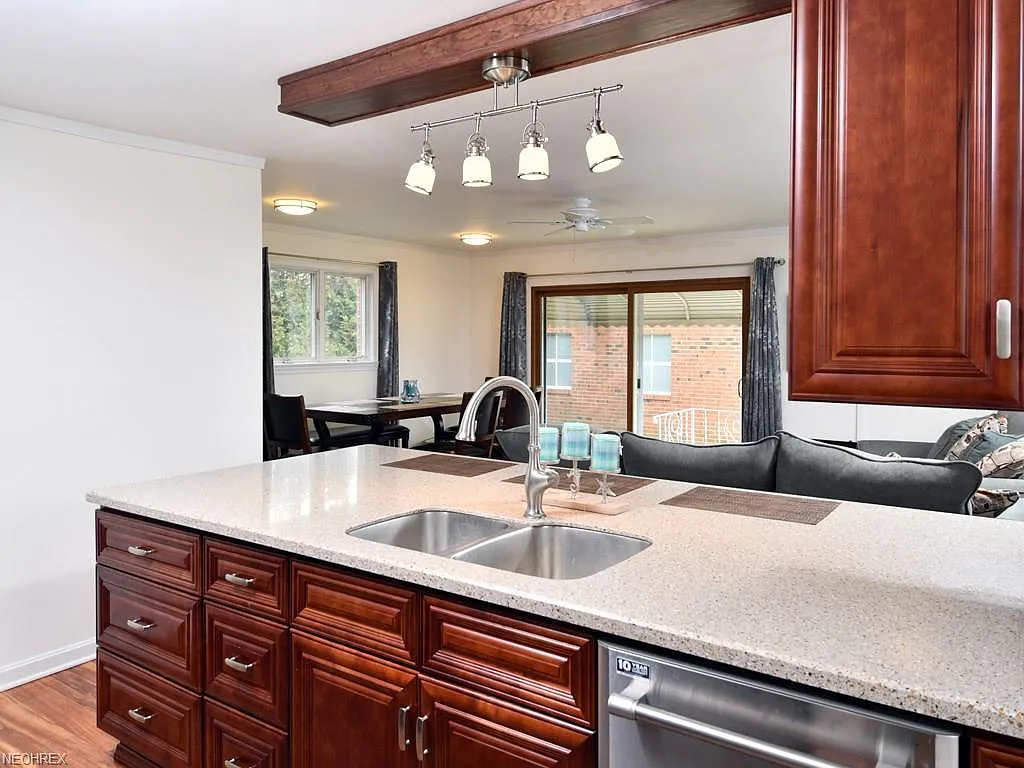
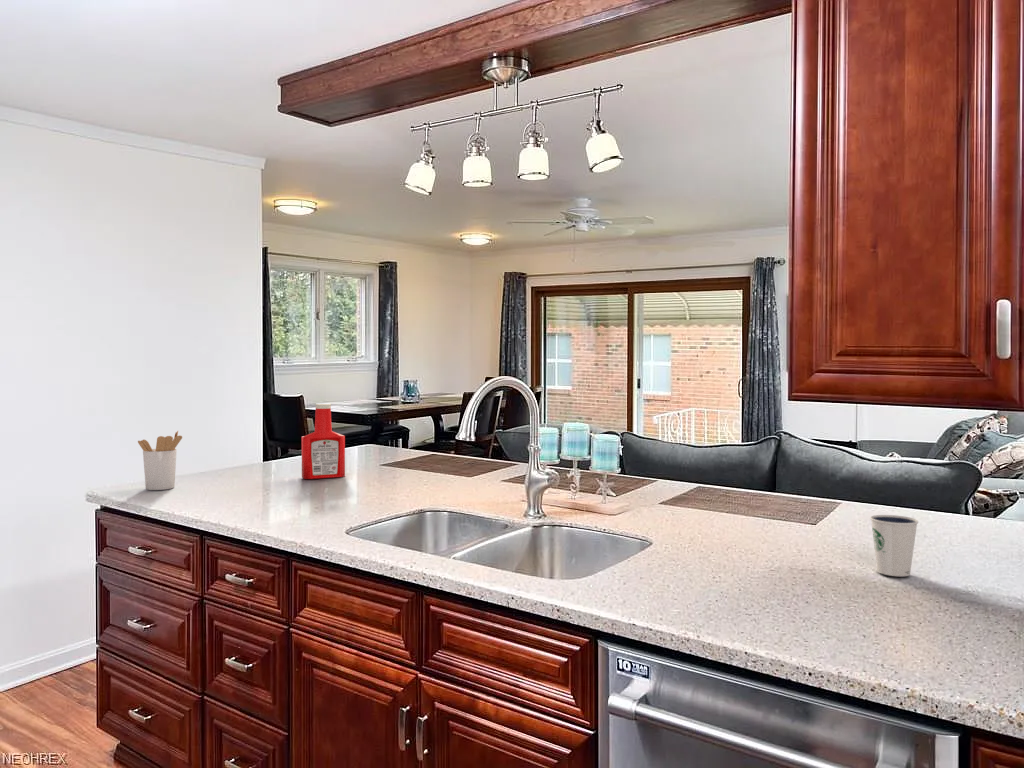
+ utensil holder (163, 460)
+ soap bottle (323, 440)
+ dixie cup (893, 546)
